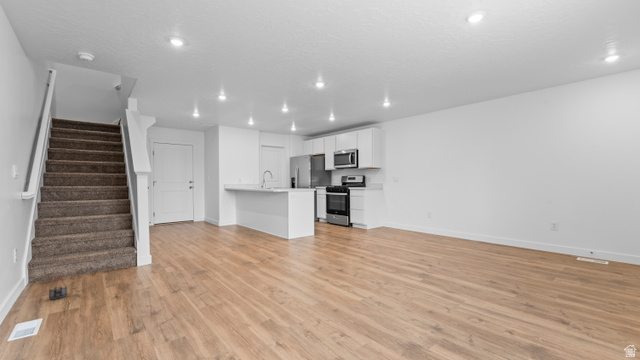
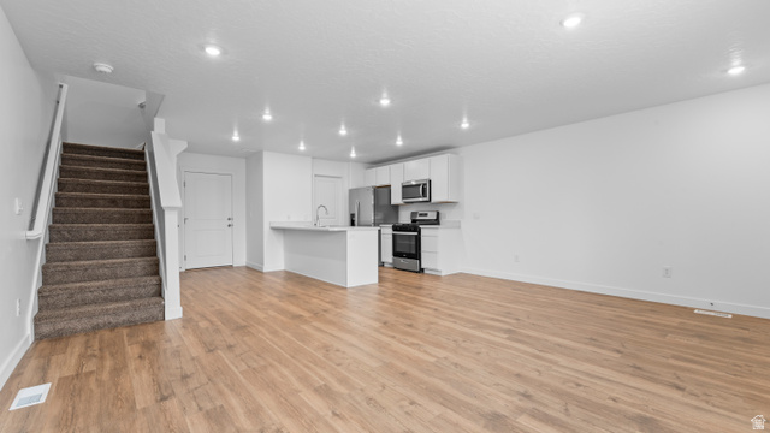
- bag (58, 287)
